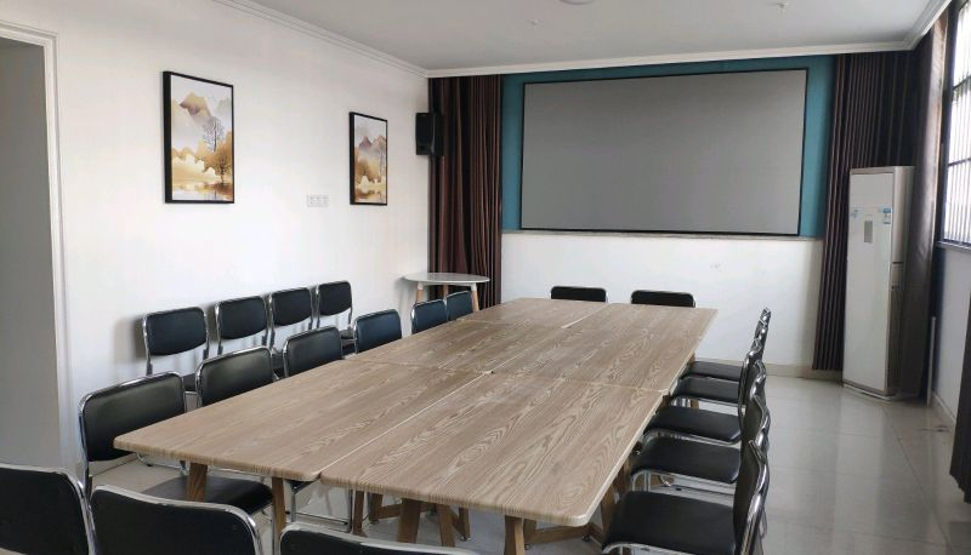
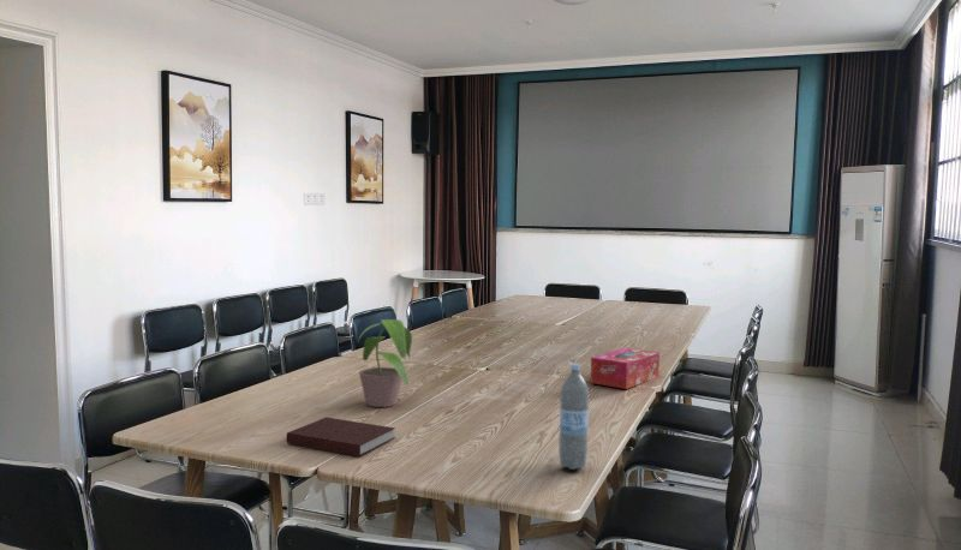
+ potted plant (383, 357)
+ water bottle (573, 416)
+ tissue box (625, 366)
+ notebook (341, 435)
